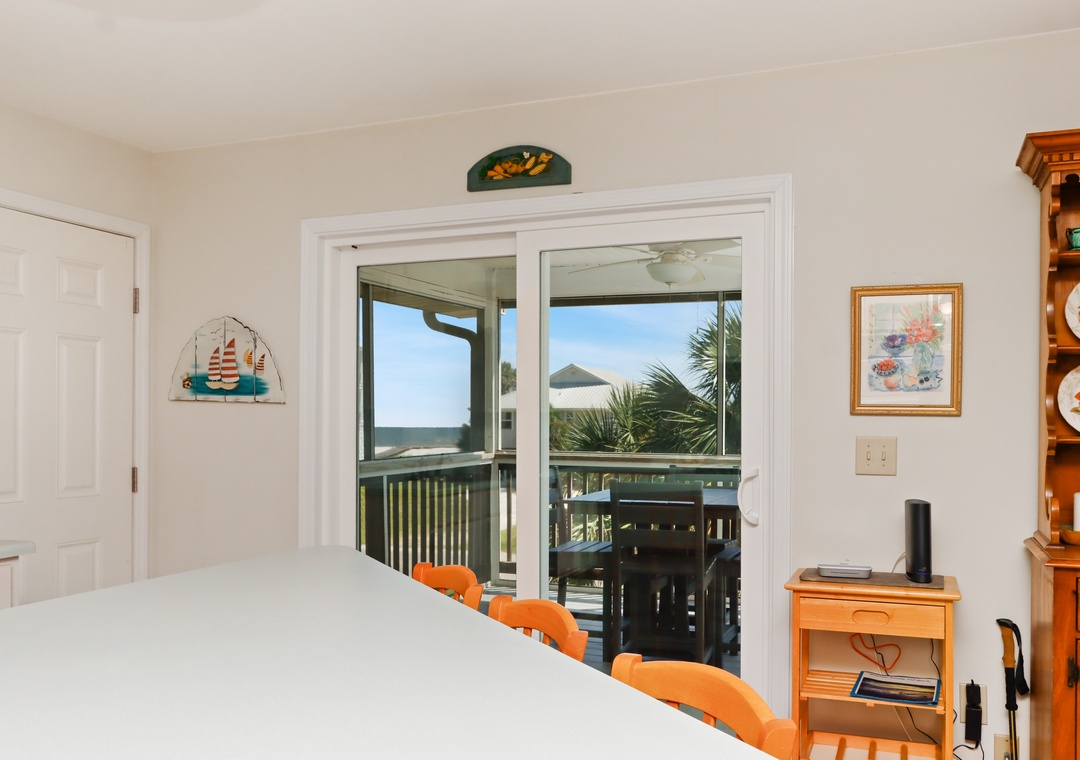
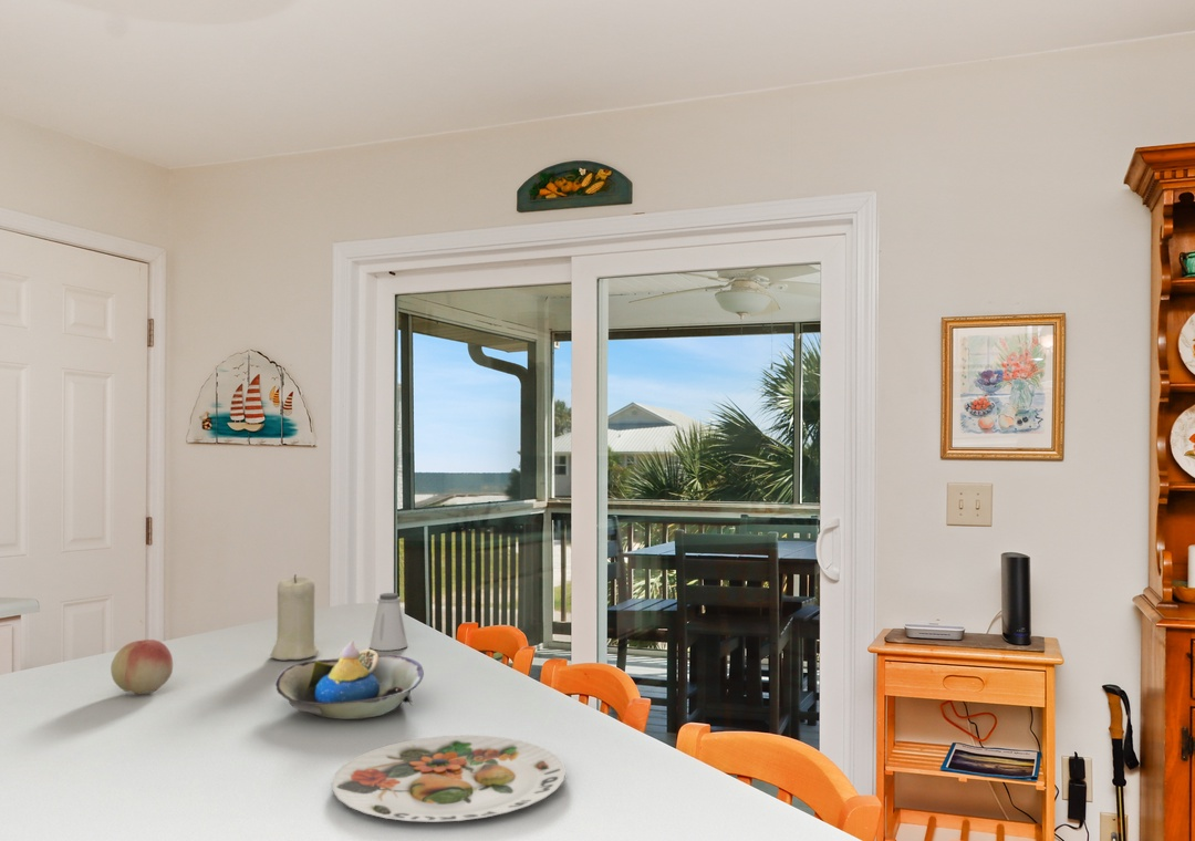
+ decorative bowl (341, 671)
+ fruit (141, 666)
+ saltshaker (388, 620)
+ candle (294, 614)
+ plate (450, 777)
